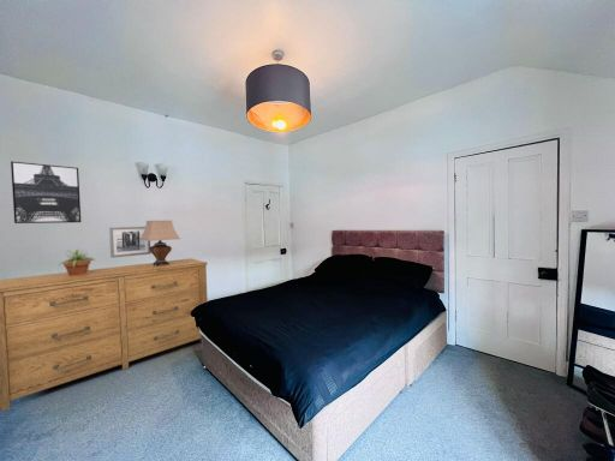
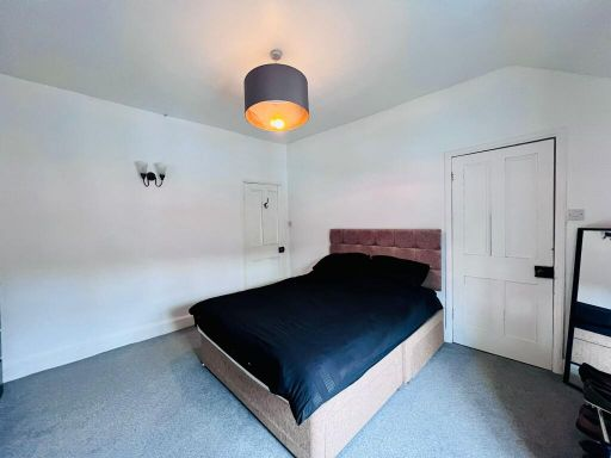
- wall art (48, 193)
- wall art (131, 240)
- potted plant (76, 261)
- table lamp (160, 243)
- dresser (119, 315)
